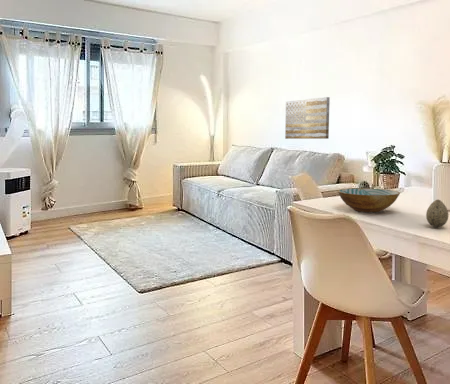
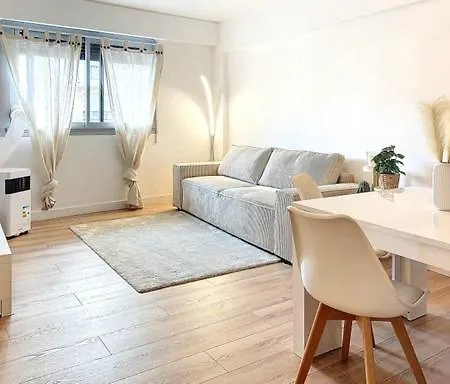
- bowl (367, 200)
- wall art (306, 119)
- decorative egg (437, 213)
